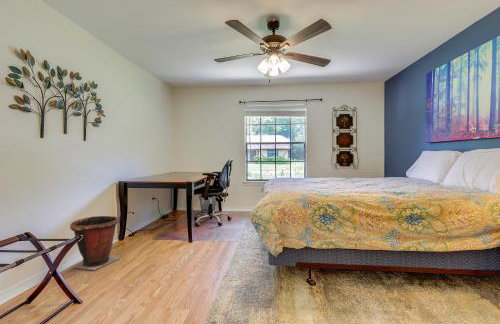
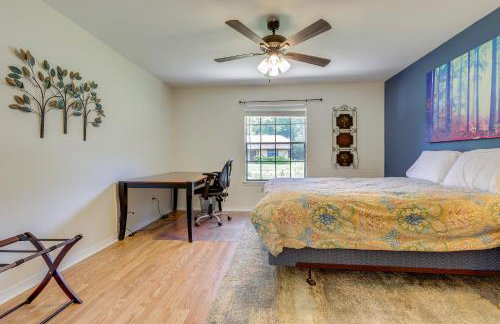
- waste bin (96, 239)
